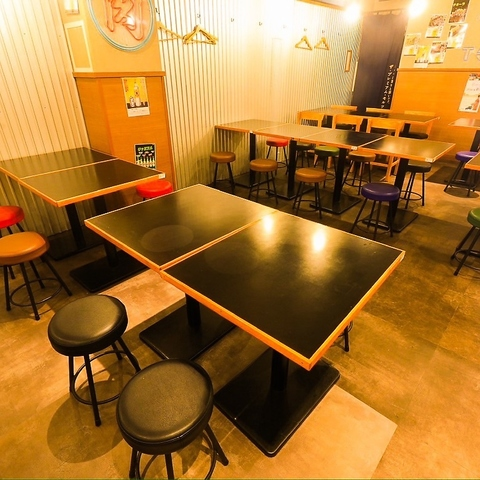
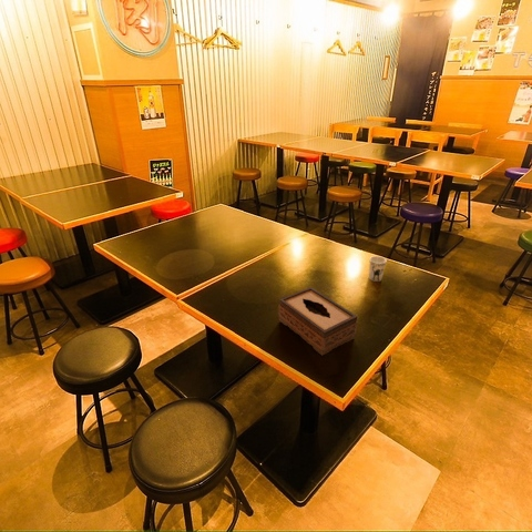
+ tissue box (316, 318)
+ cup (376, 268)
